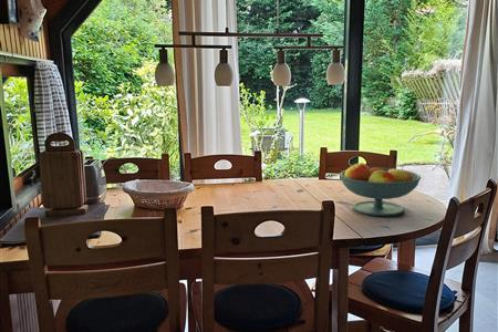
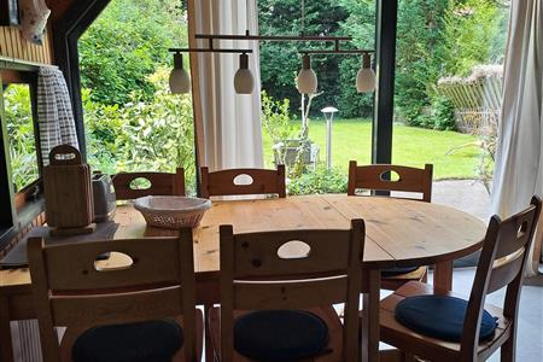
- fruit bowl (378, 186)
